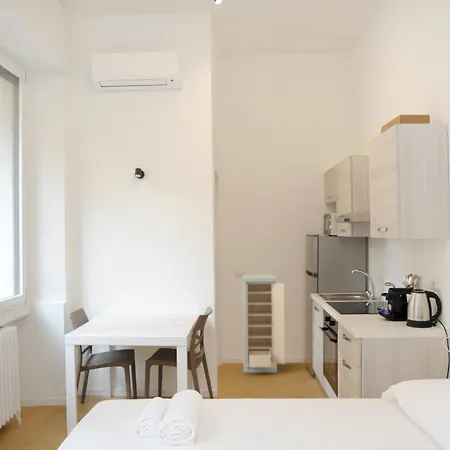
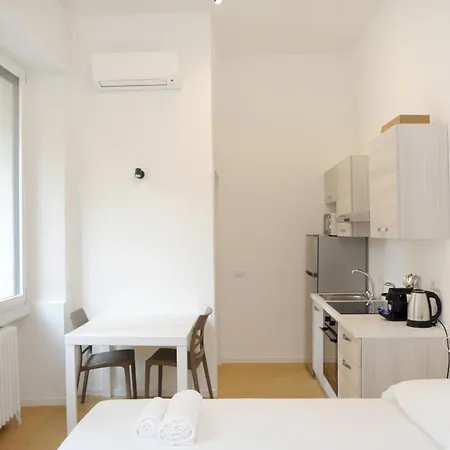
- storage cabinet (263, 323)
